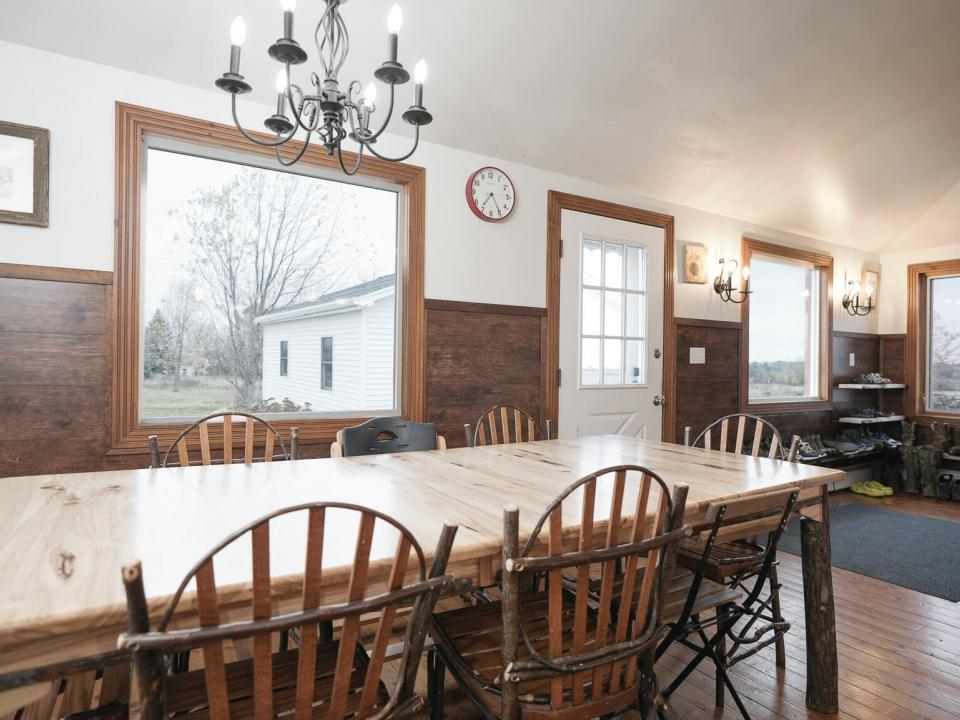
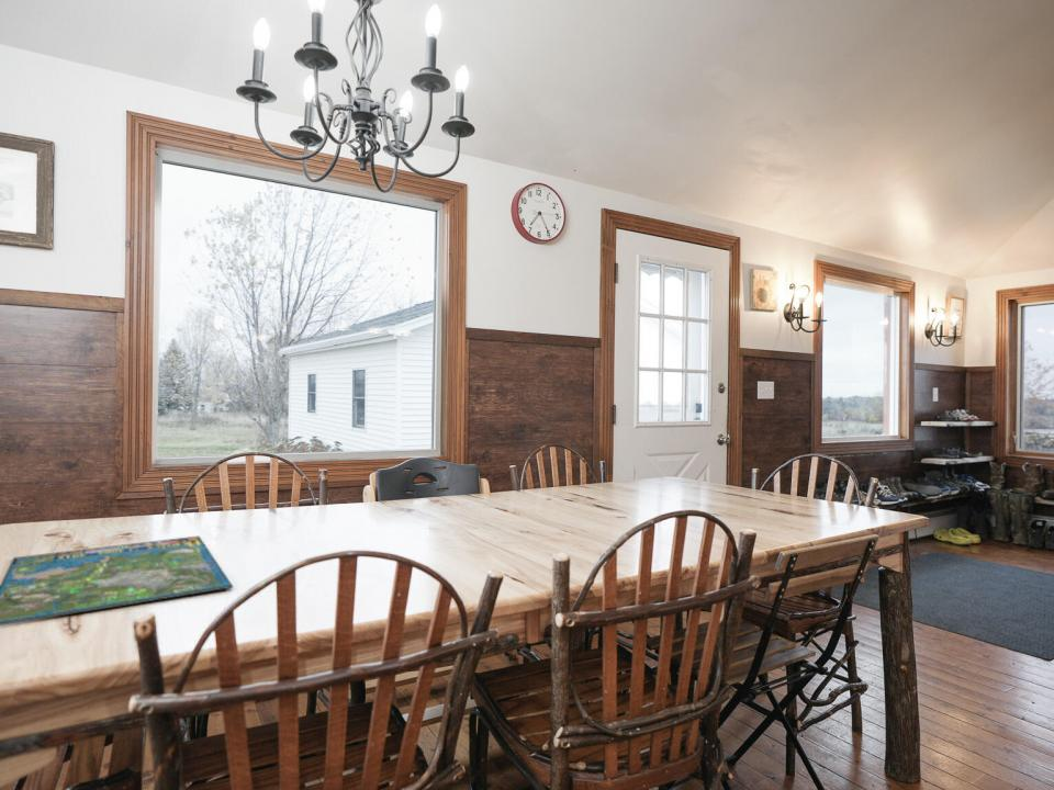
+ board game (115, 571)
